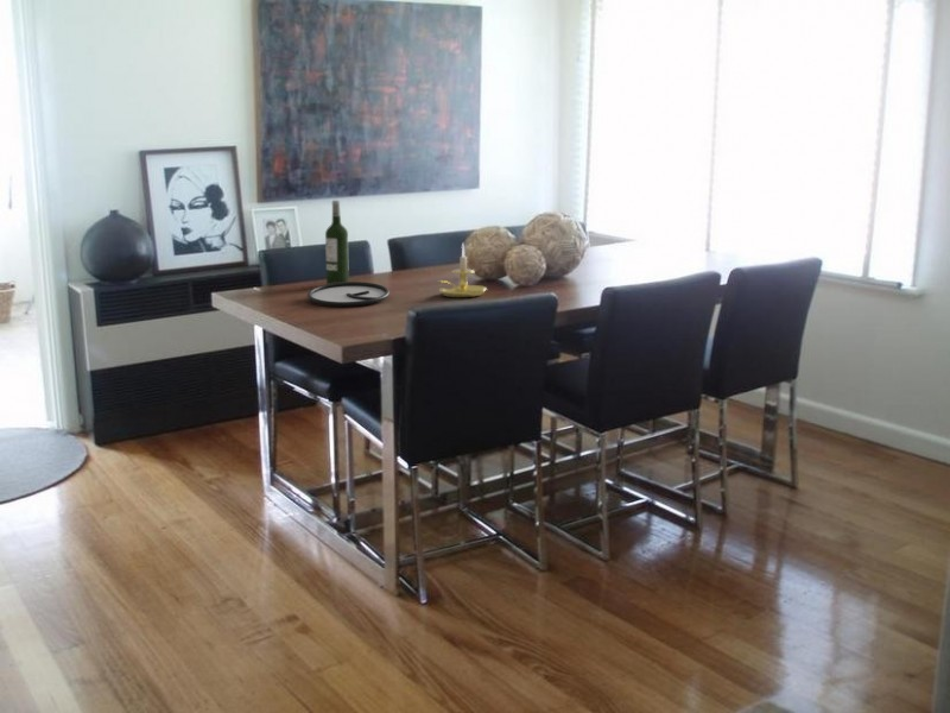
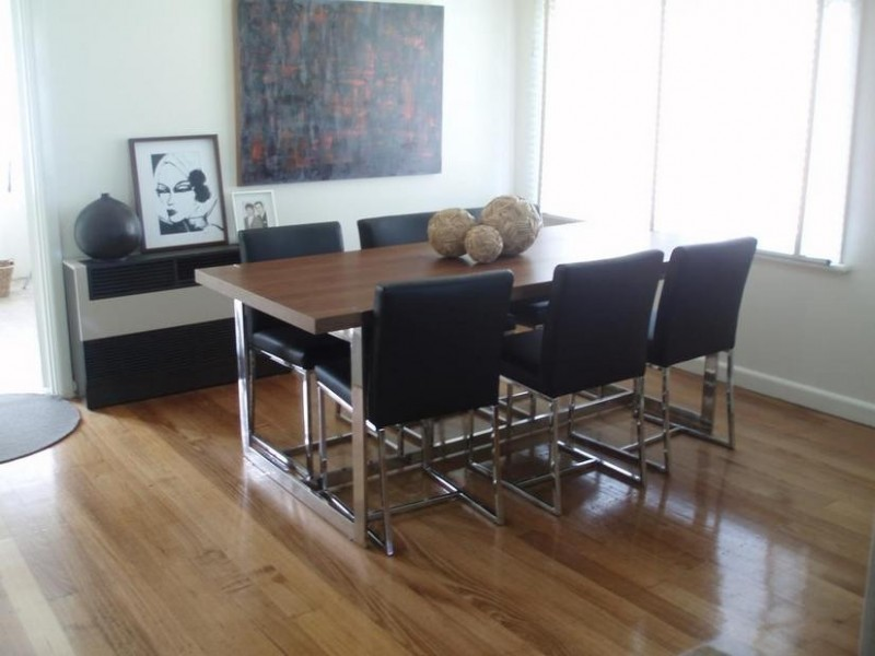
- plate (348, 294)
- wine bottle (336, 242)
- candle holder (460, 269)
